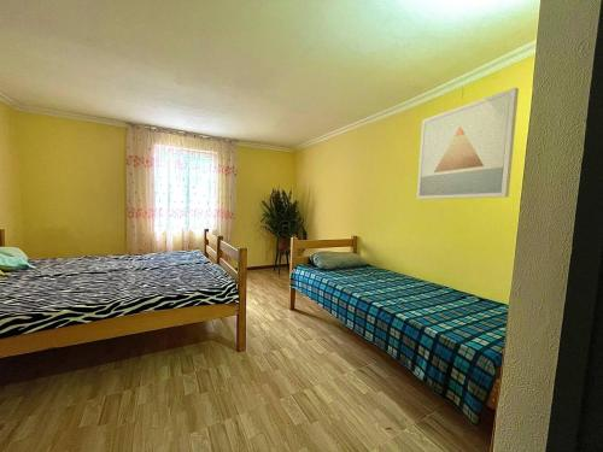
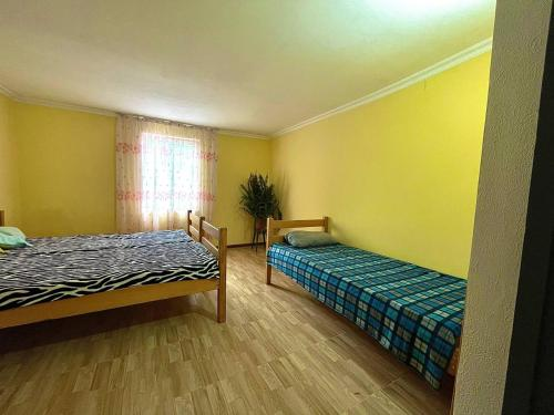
- wall art (458, 152)
